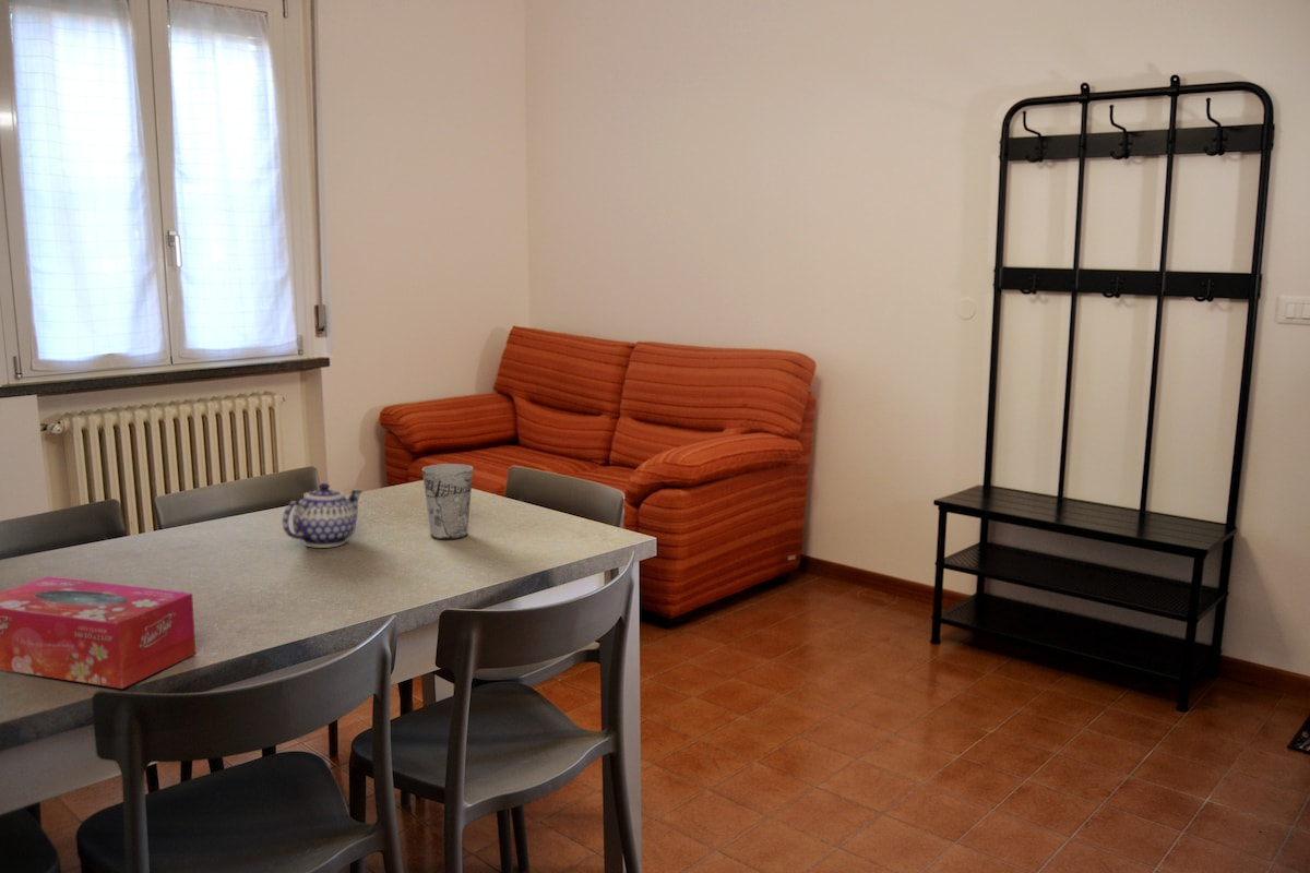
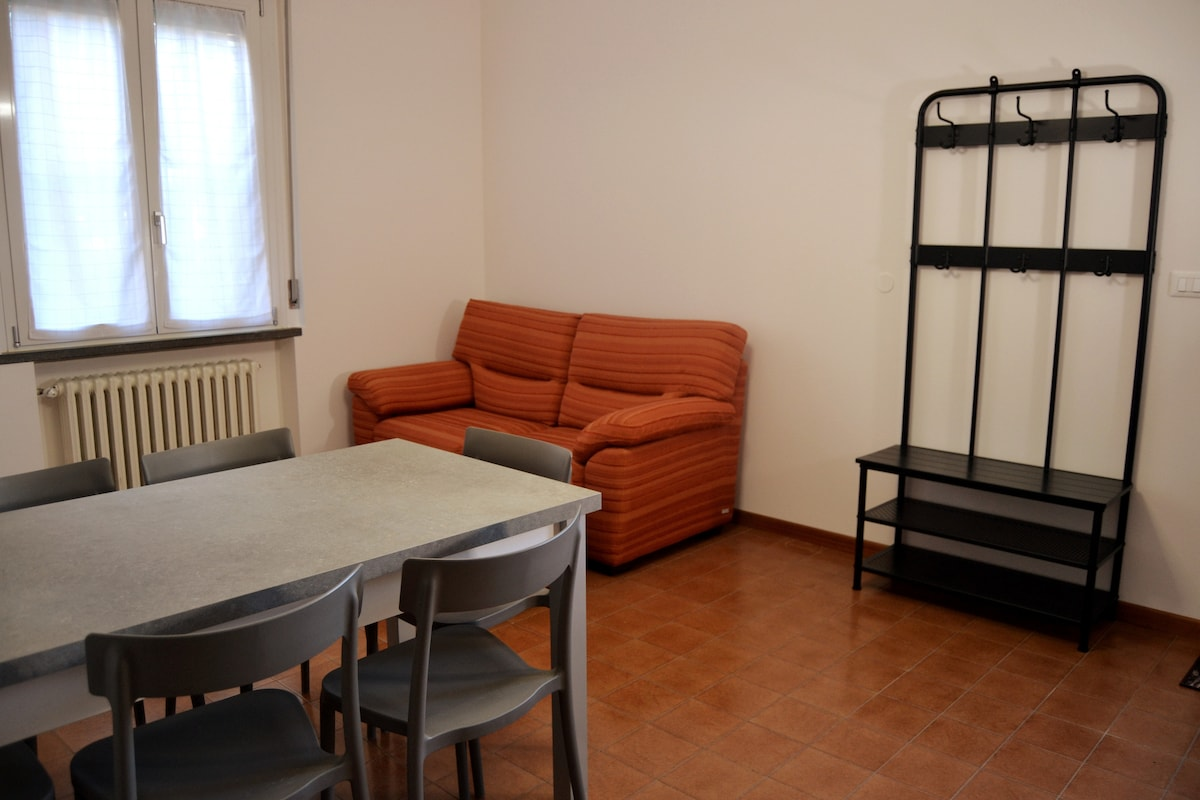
- tissue box (83, 629)
- cup (448, 501)
- teapot (324, 513)
